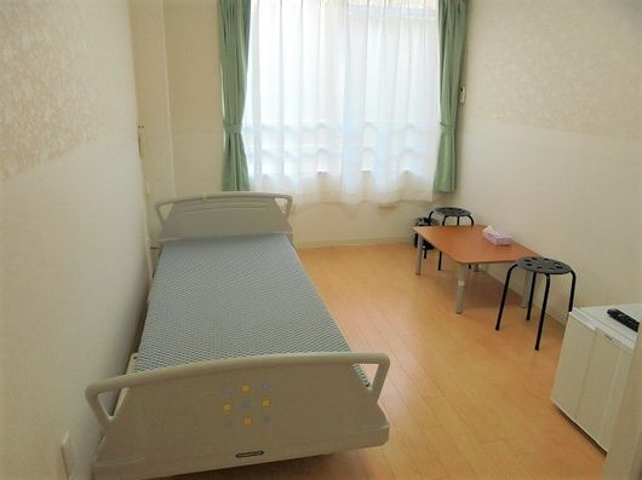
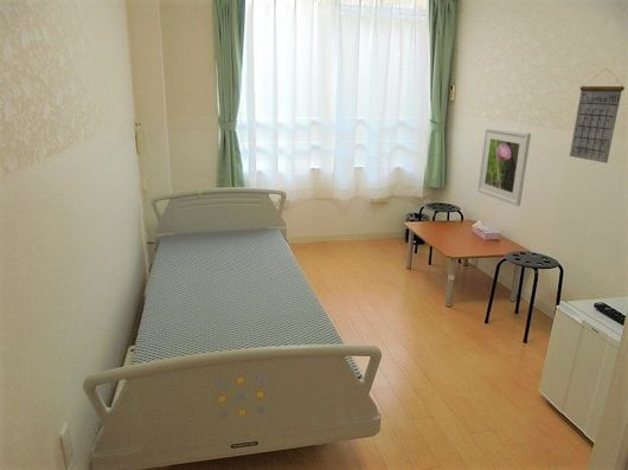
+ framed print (501, 165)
+ calendar (596, 115)
